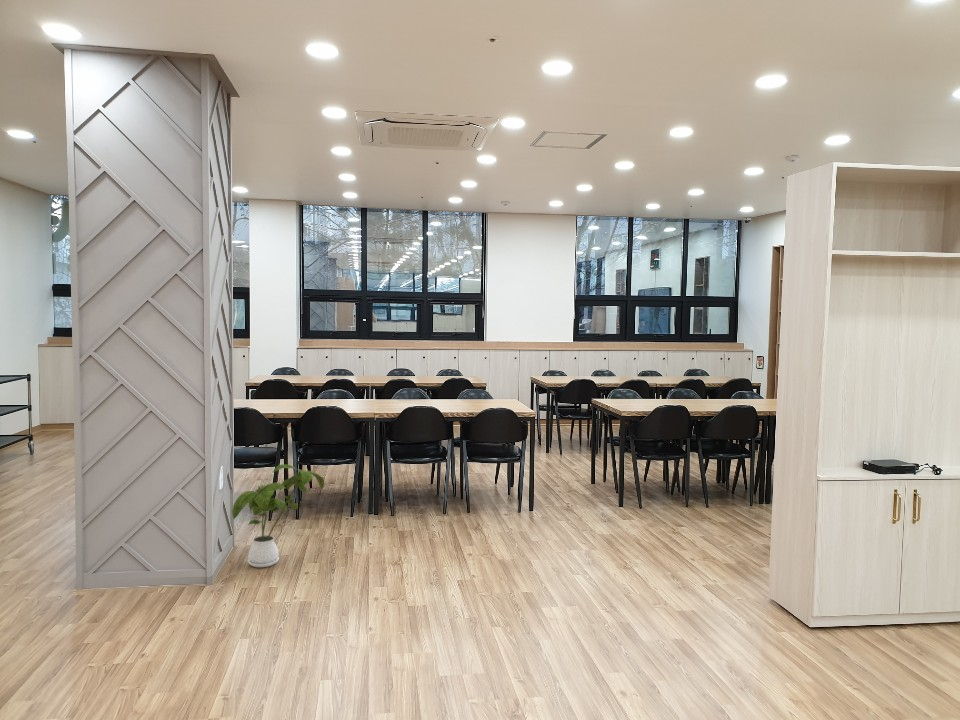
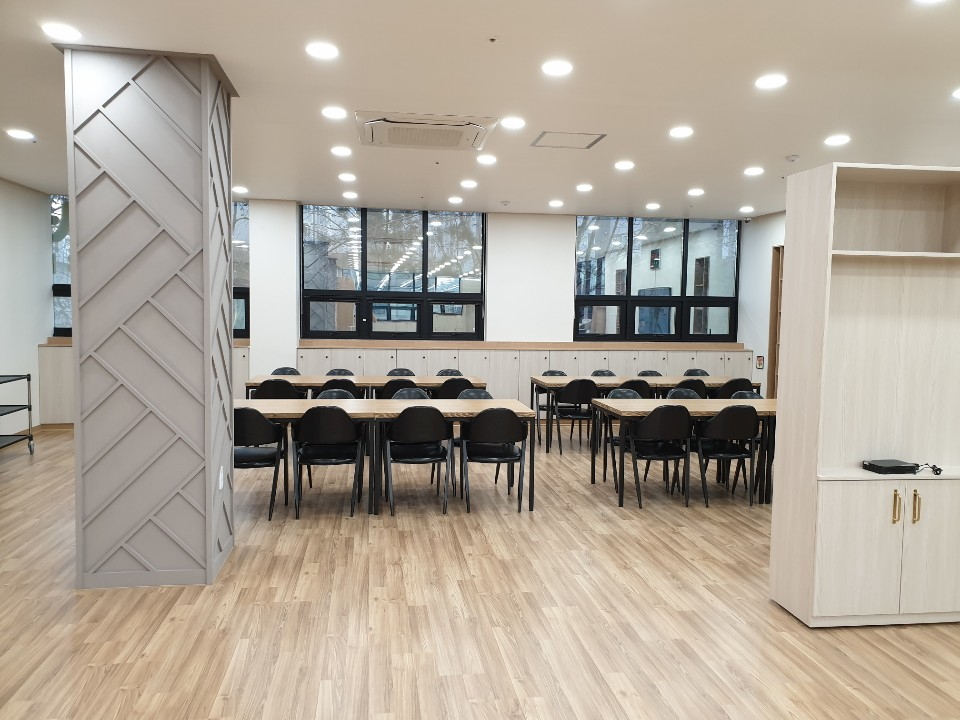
- house plant (281, 512)
